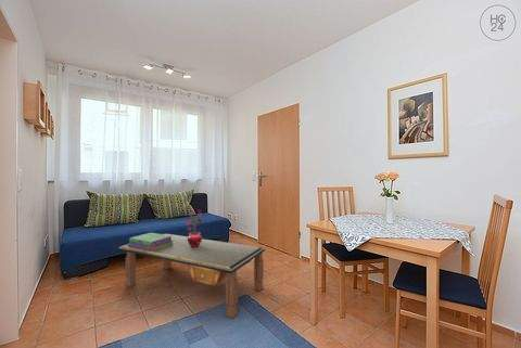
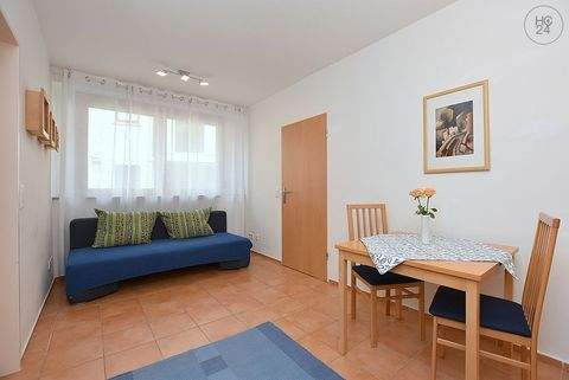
- coffee table (189, 266)
- potted plant (194, 228)
- stack of books (151, 241)
